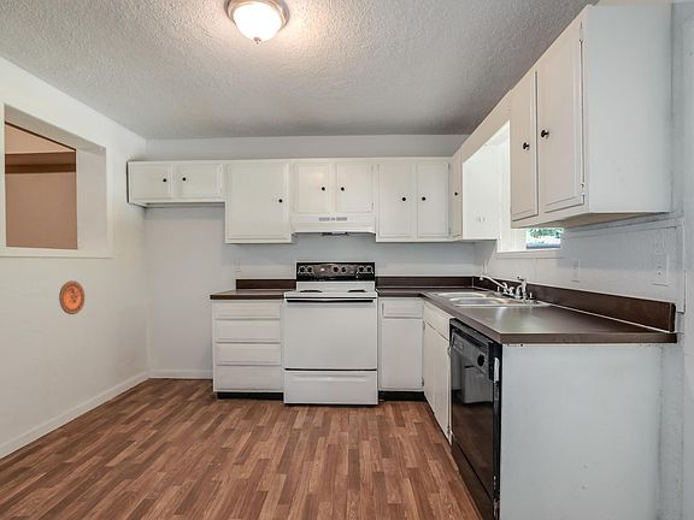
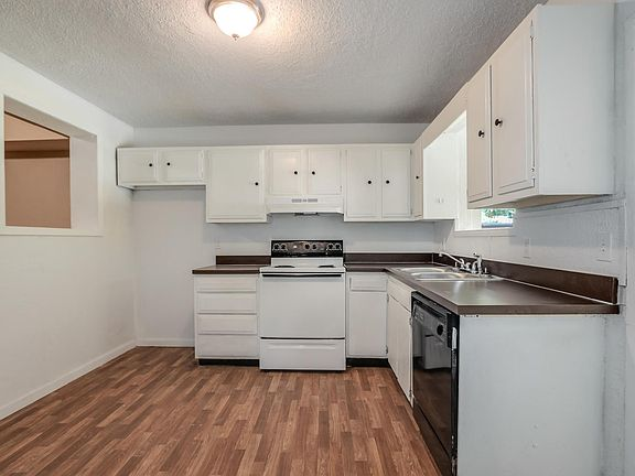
- decorative plate (71, 297)
